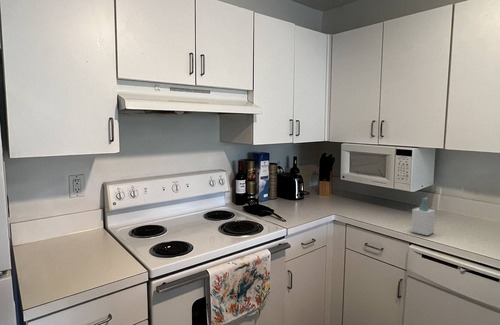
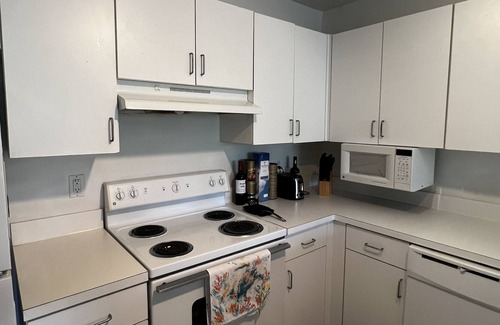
- soap bottle (423, 215)
